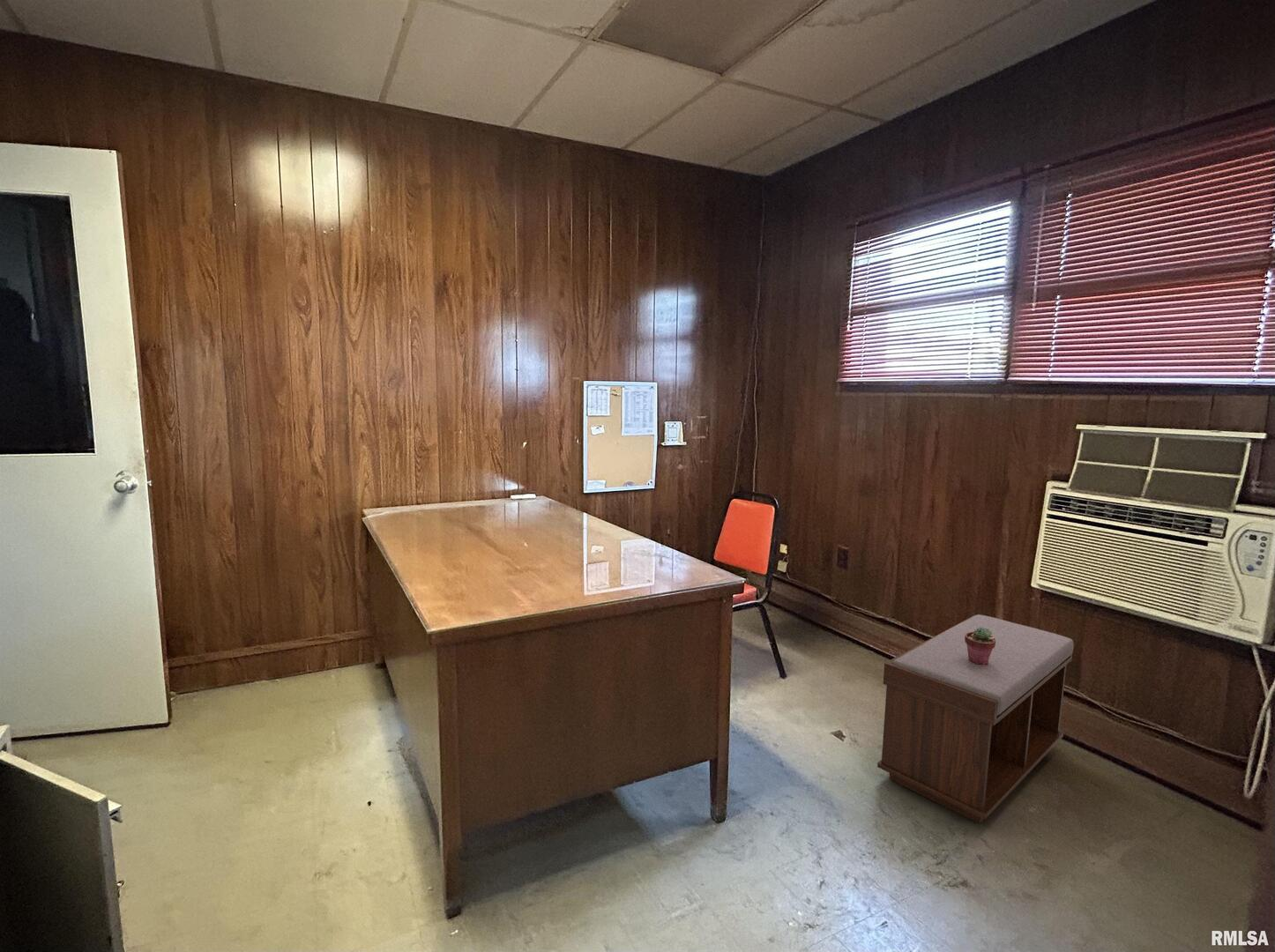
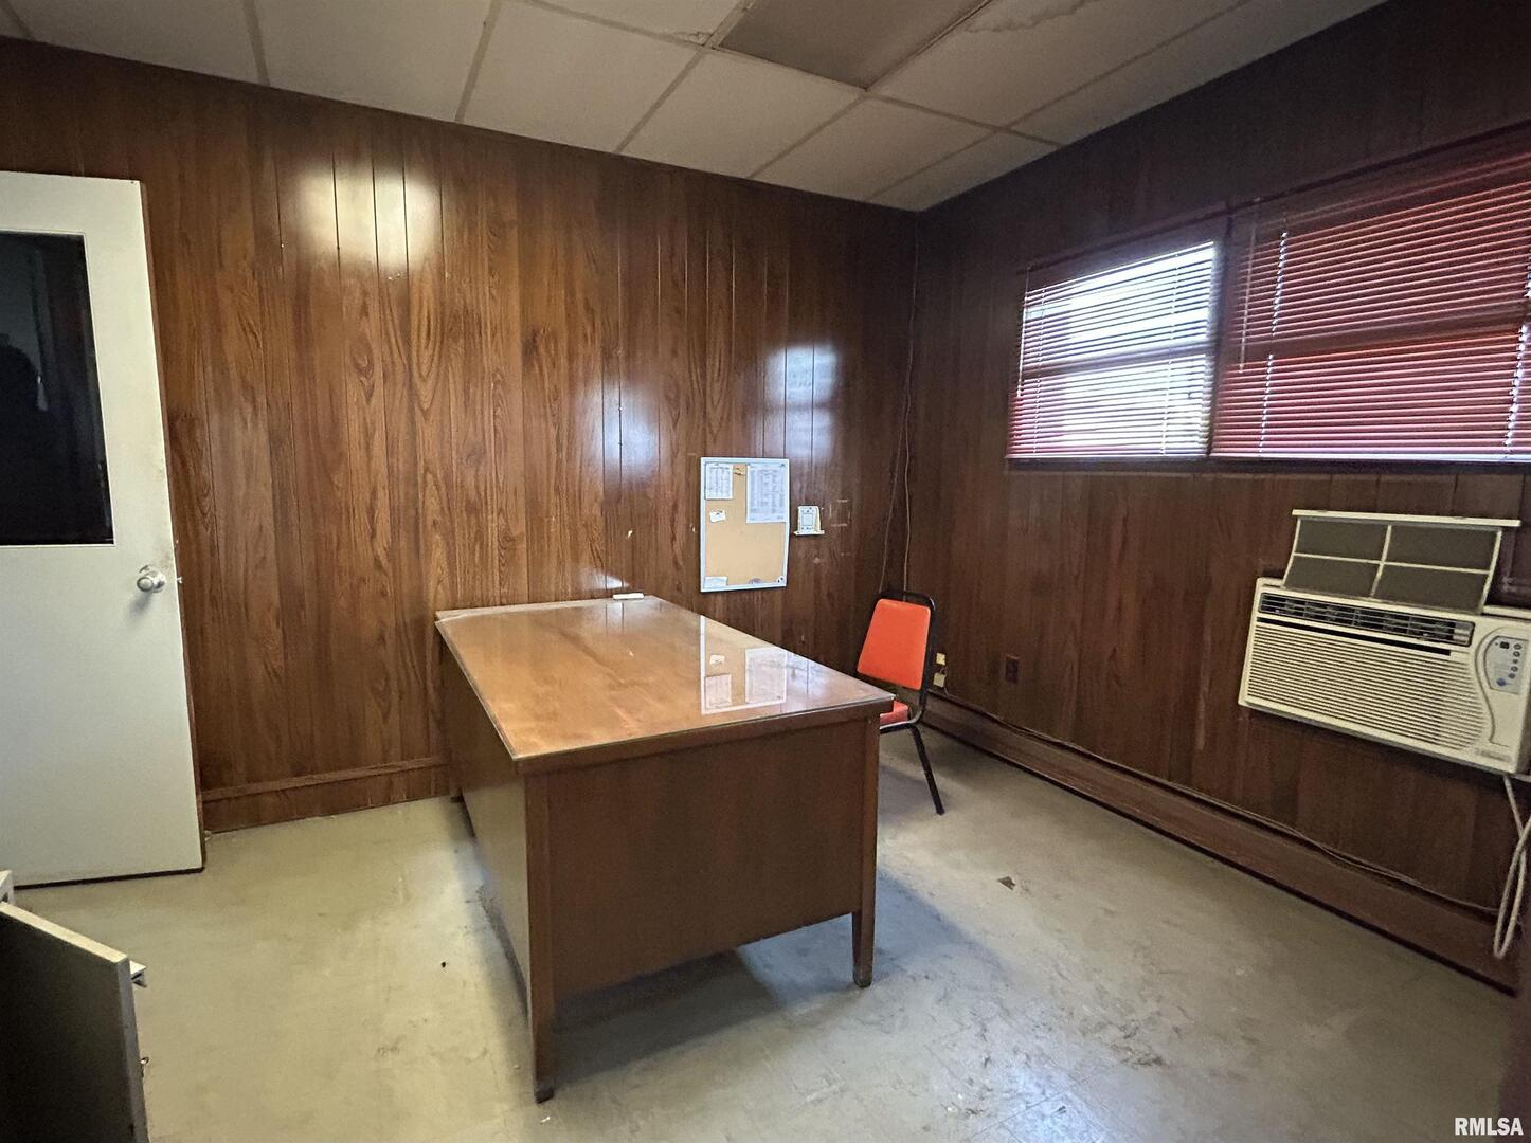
- potted succulent (980, 643)
- bench (980, 705)
